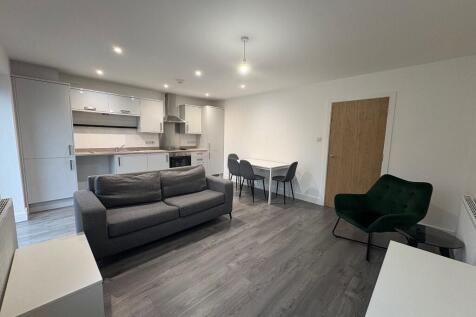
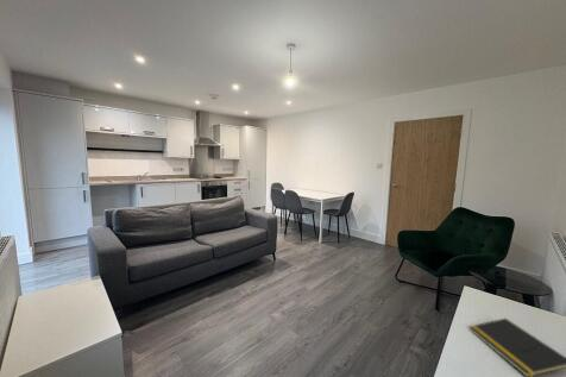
+ notepad (515, 344)
